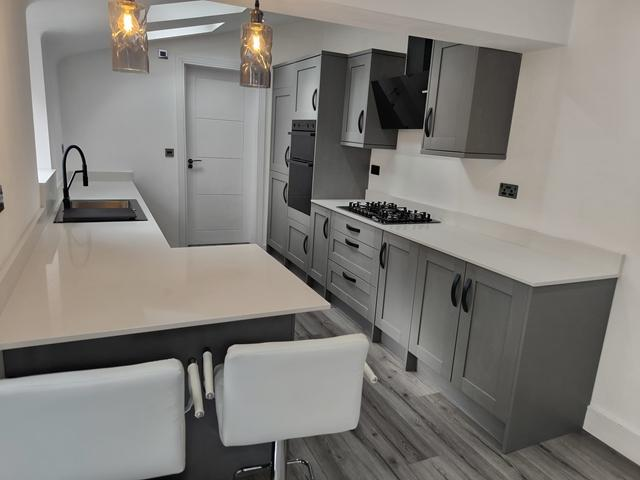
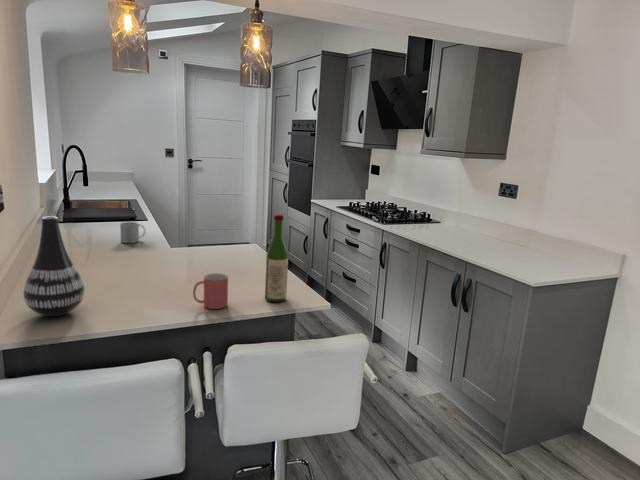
+ vase (53, 266)
+ mug (210, 291)
+ mug (133, 232)
+ wine bottle (277, 257)
